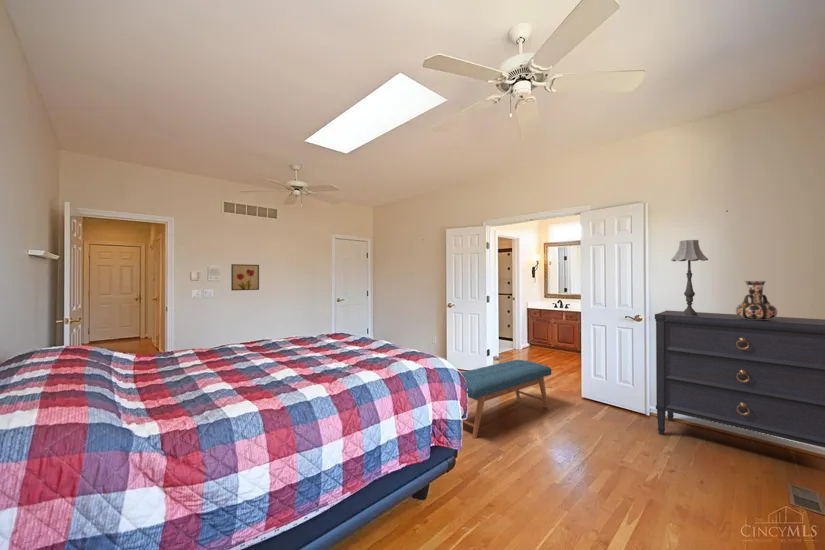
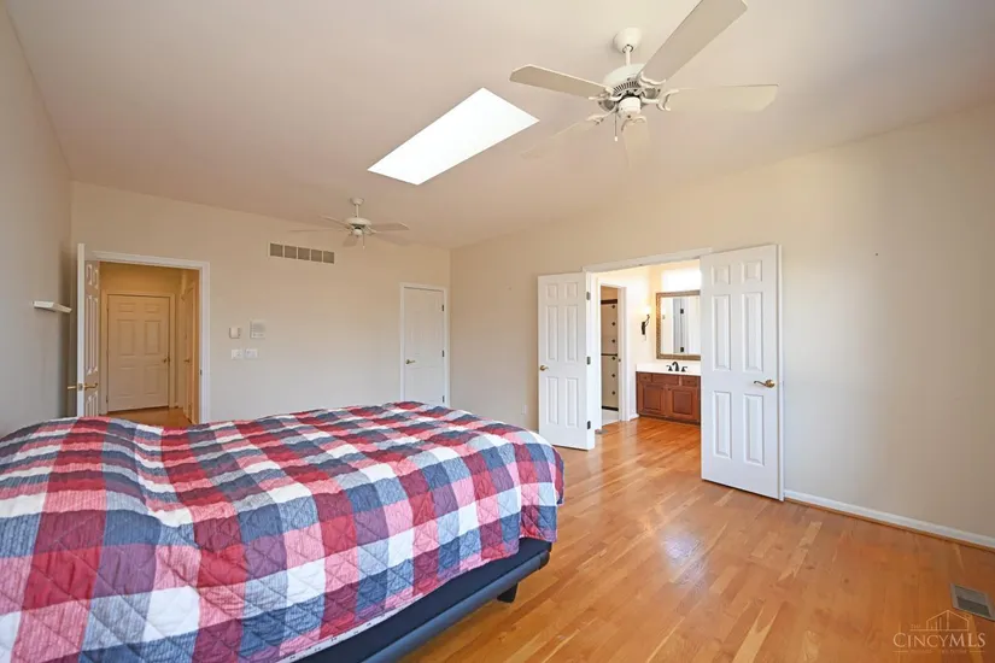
- dresser (744, 382)
- table lamp (689, 277)
- bench (499, 392)
- decorative vase (755, 299)
- wall art (245, 277)
